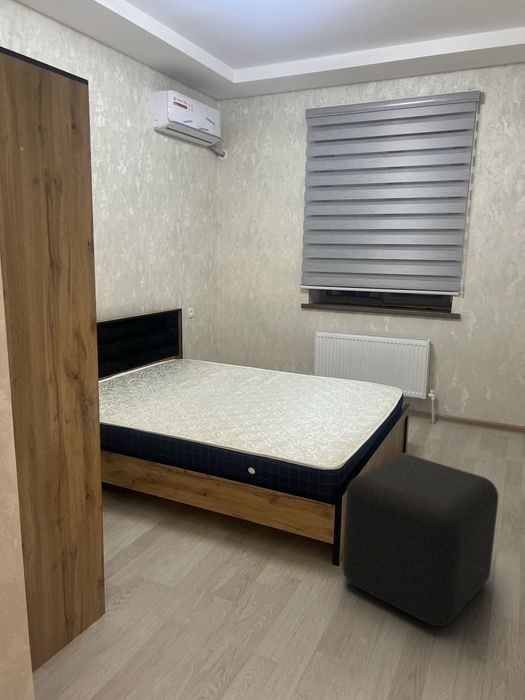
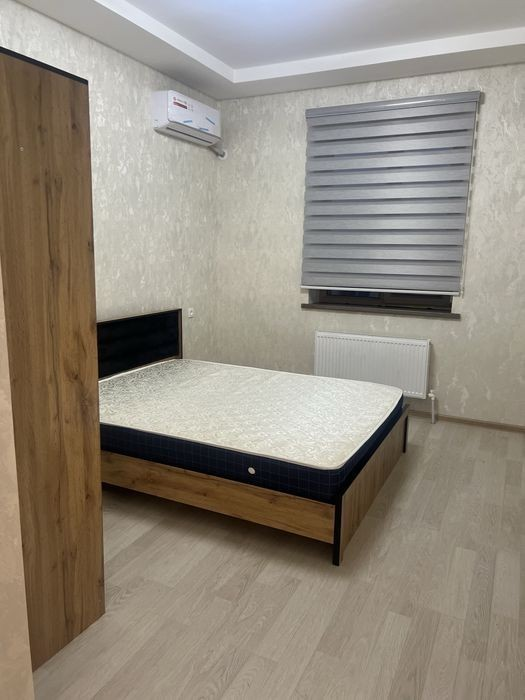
- cube (418, 531)
